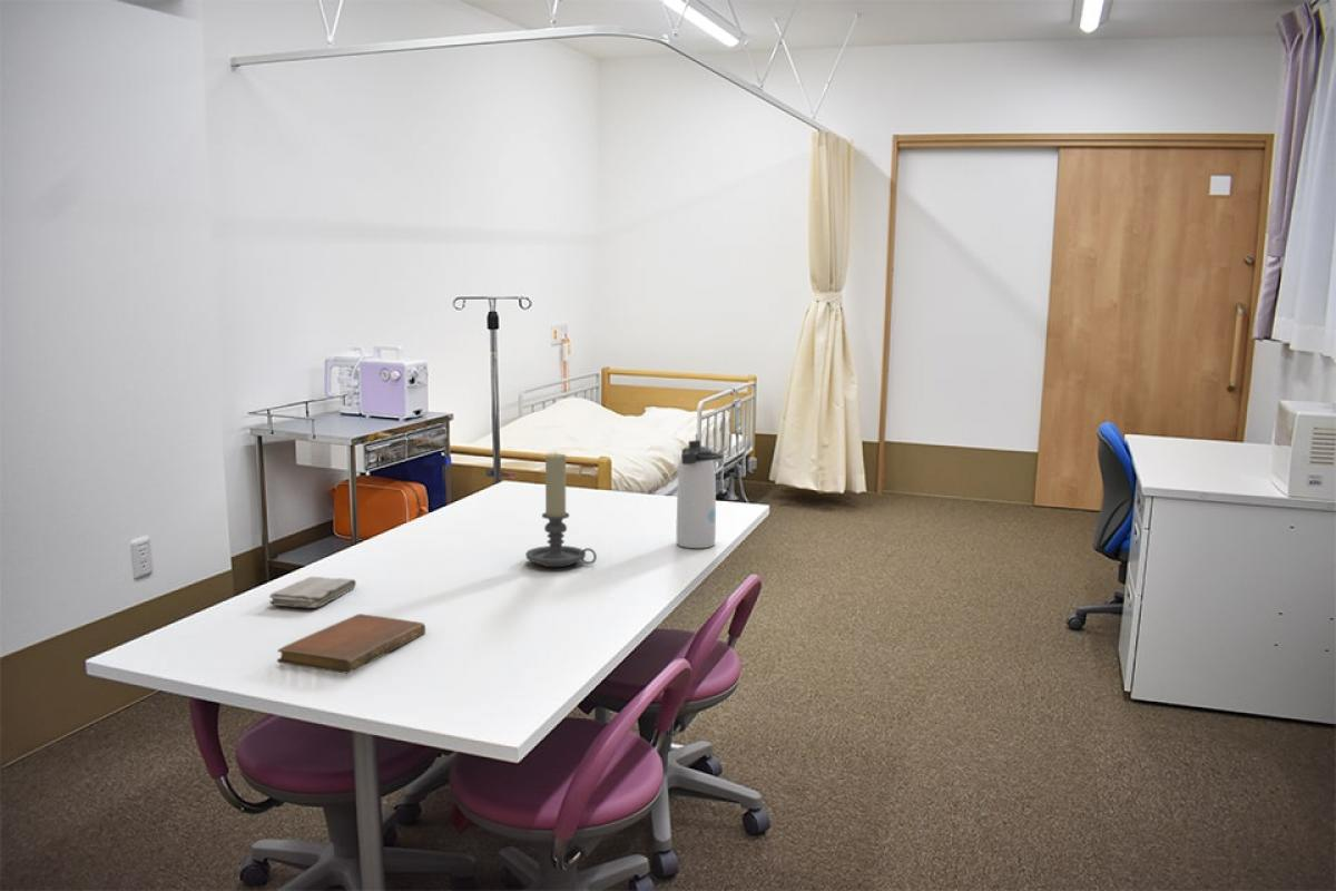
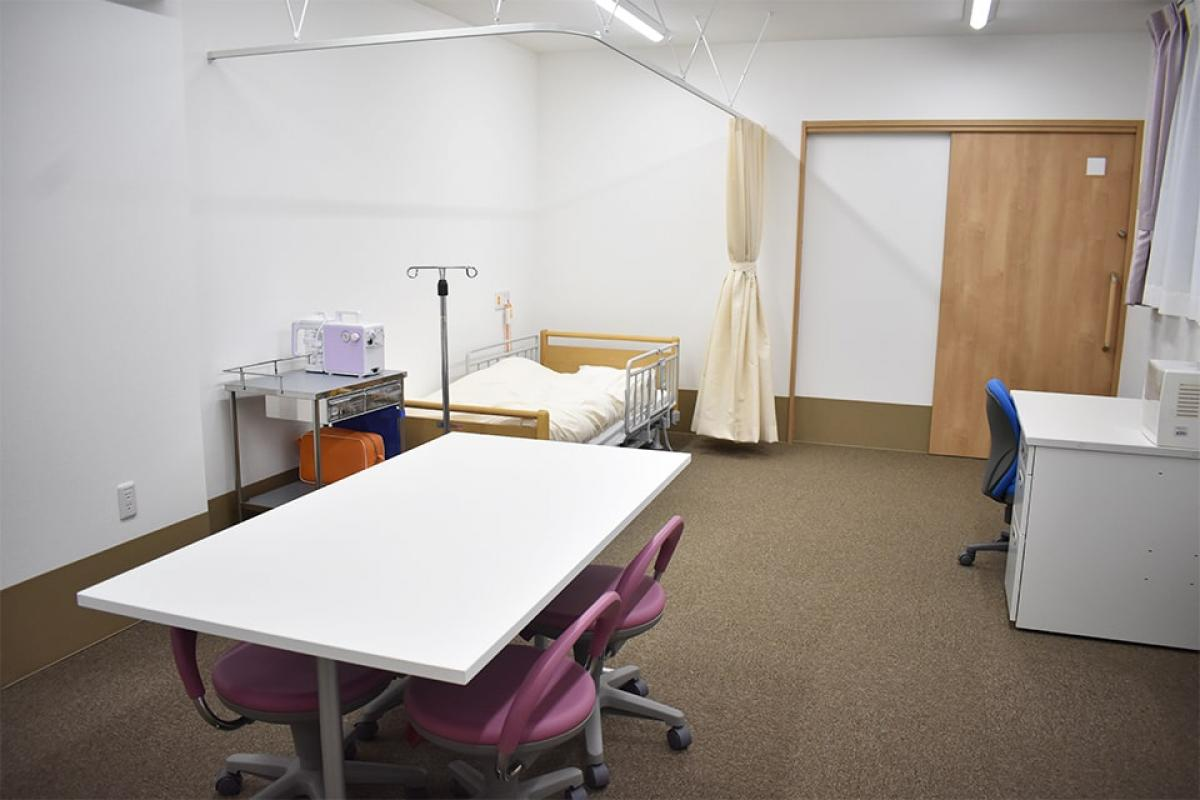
- notebook (354, 642)
- thermos bottle (696, 493)
- candle holder (561, 508)
- washcloth (313, 590)
